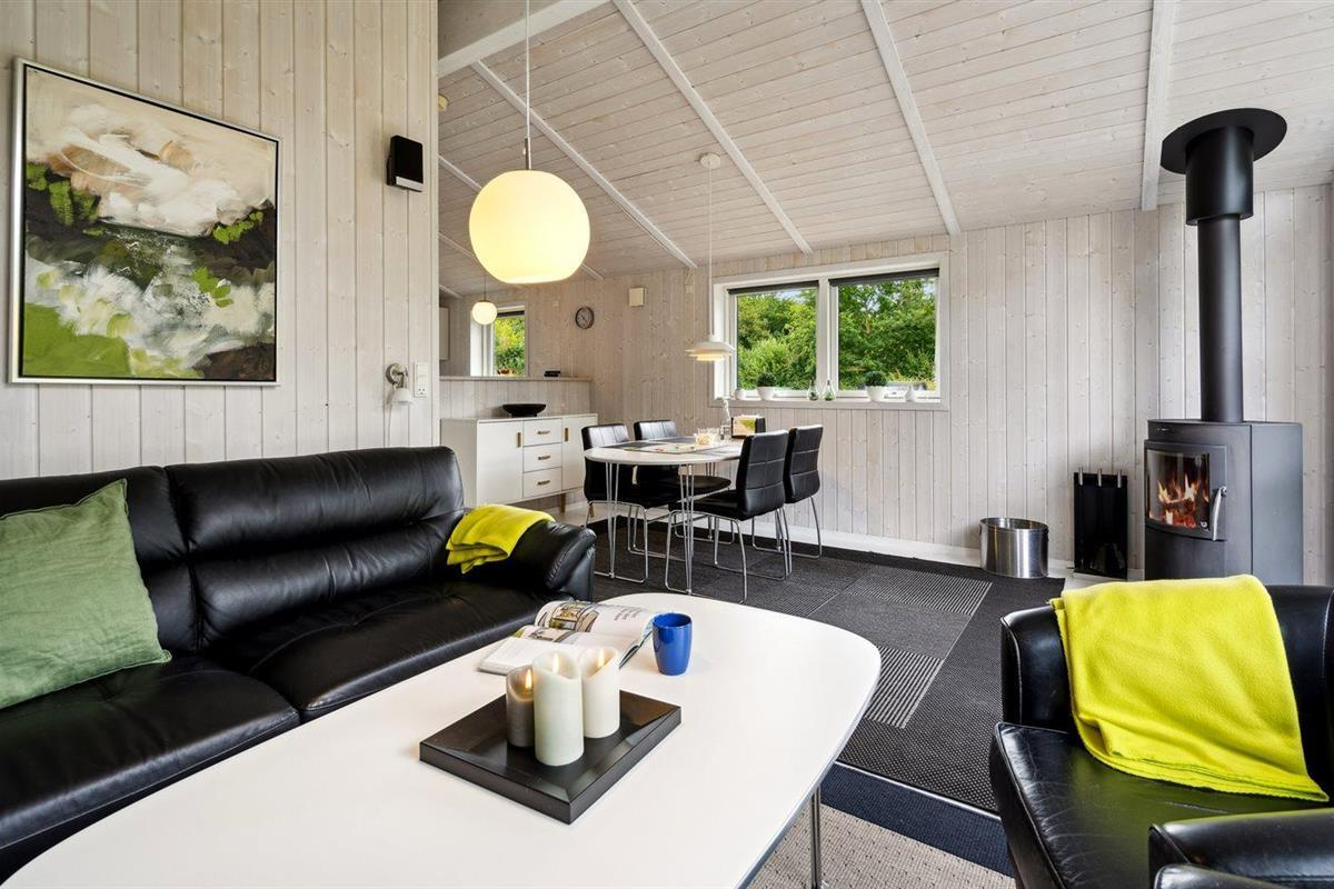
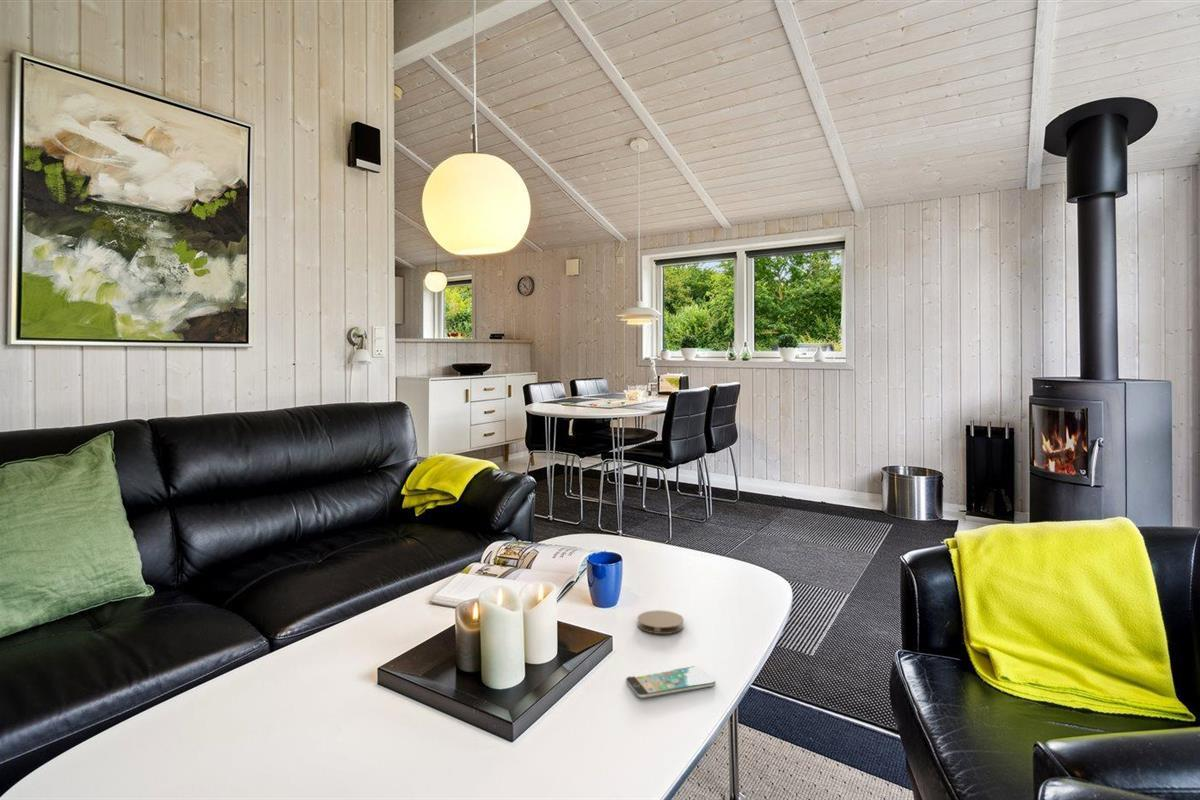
+ coaster (660, 621)
+ smartphone (670, 681)
